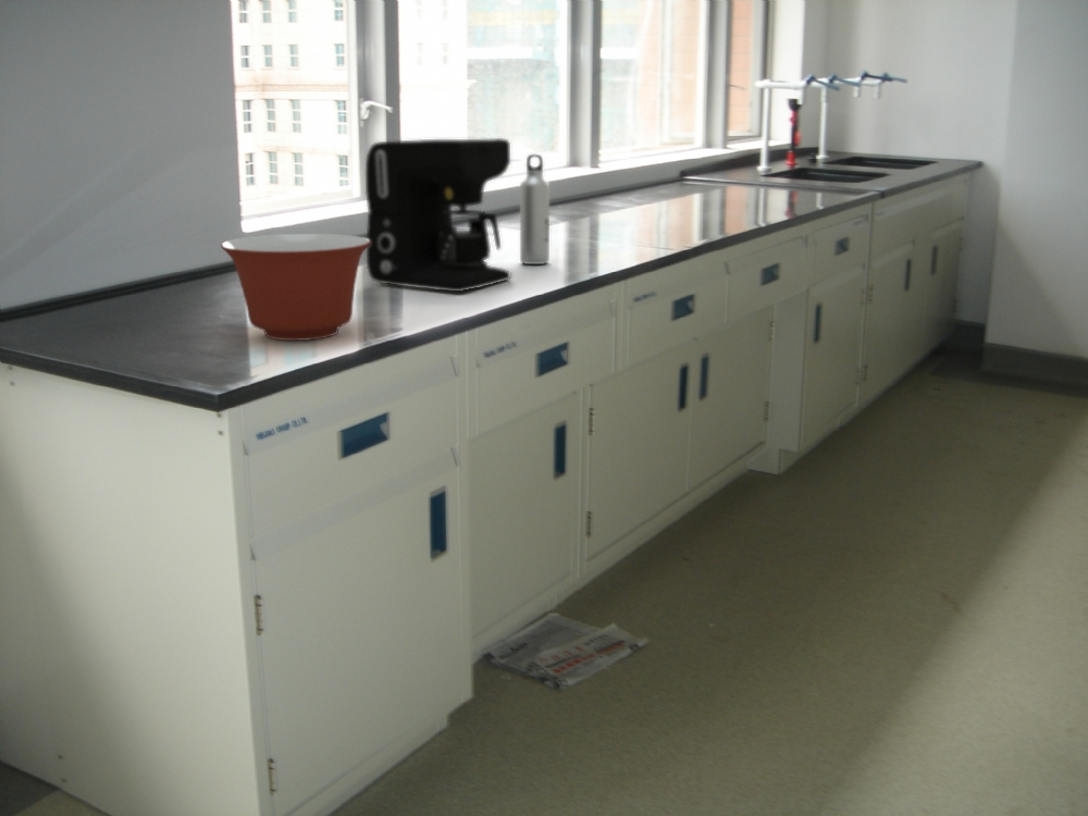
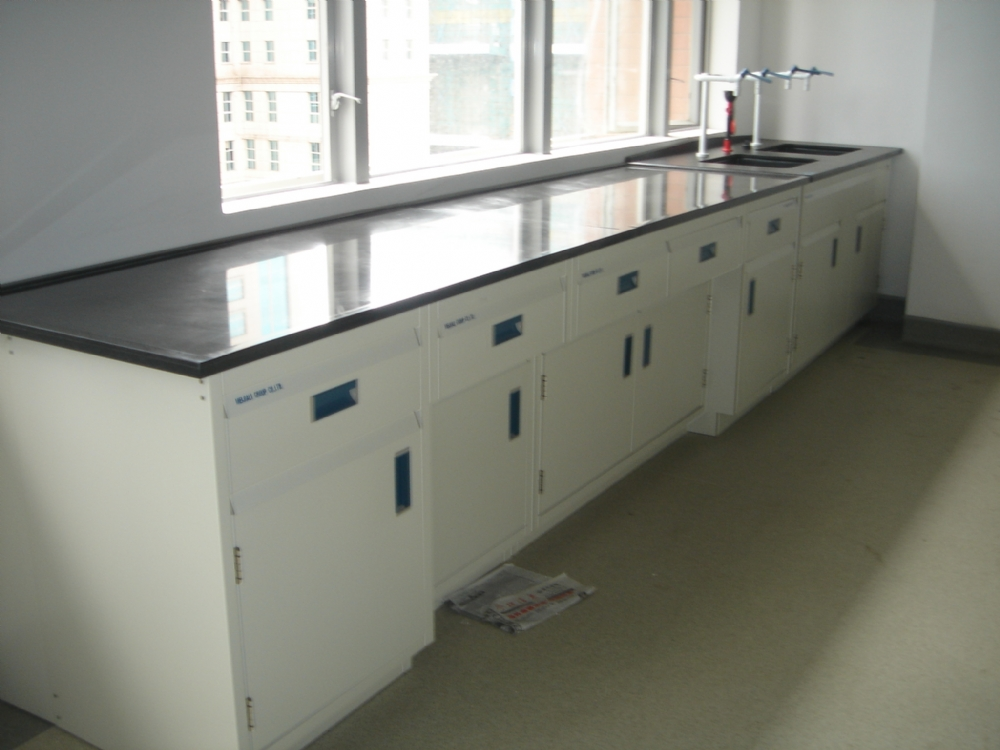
- water bottle (534, 209)
- mixing bowl (299, 287)
- coffee maker (443, 211)
